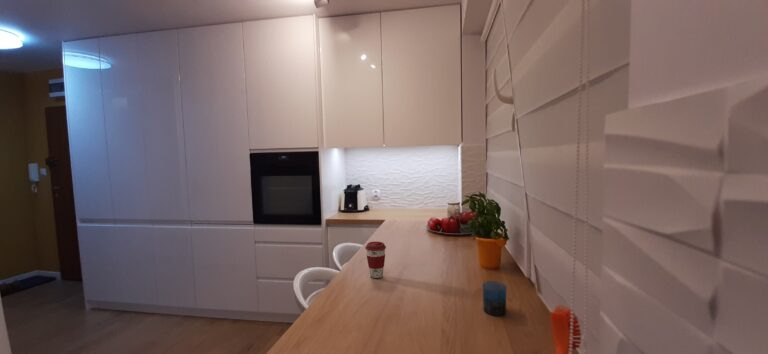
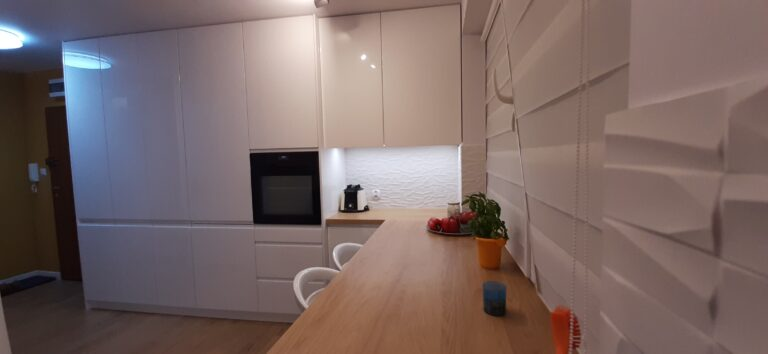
- coffee cup (376, 259)
